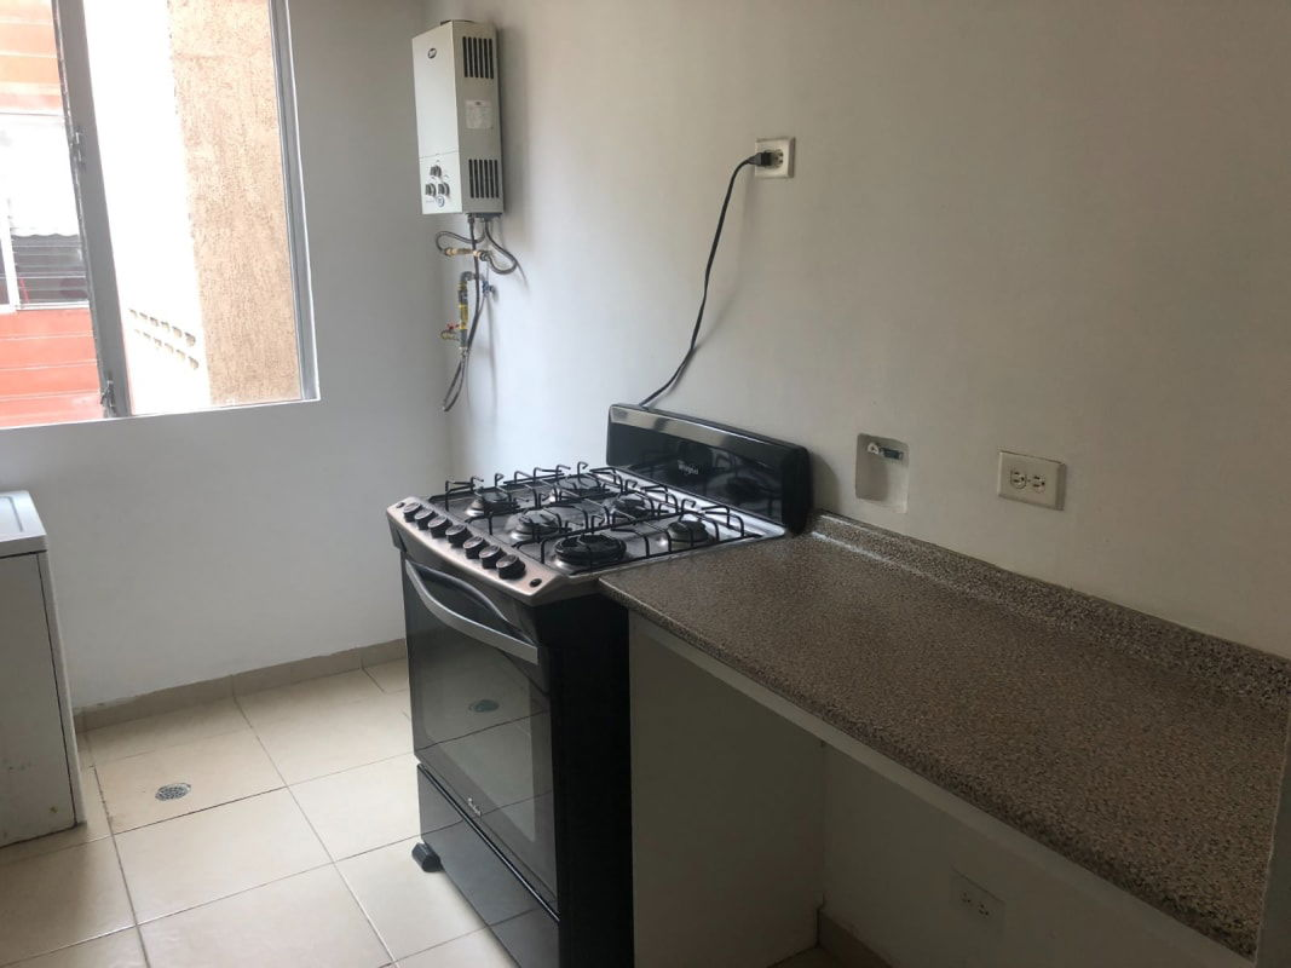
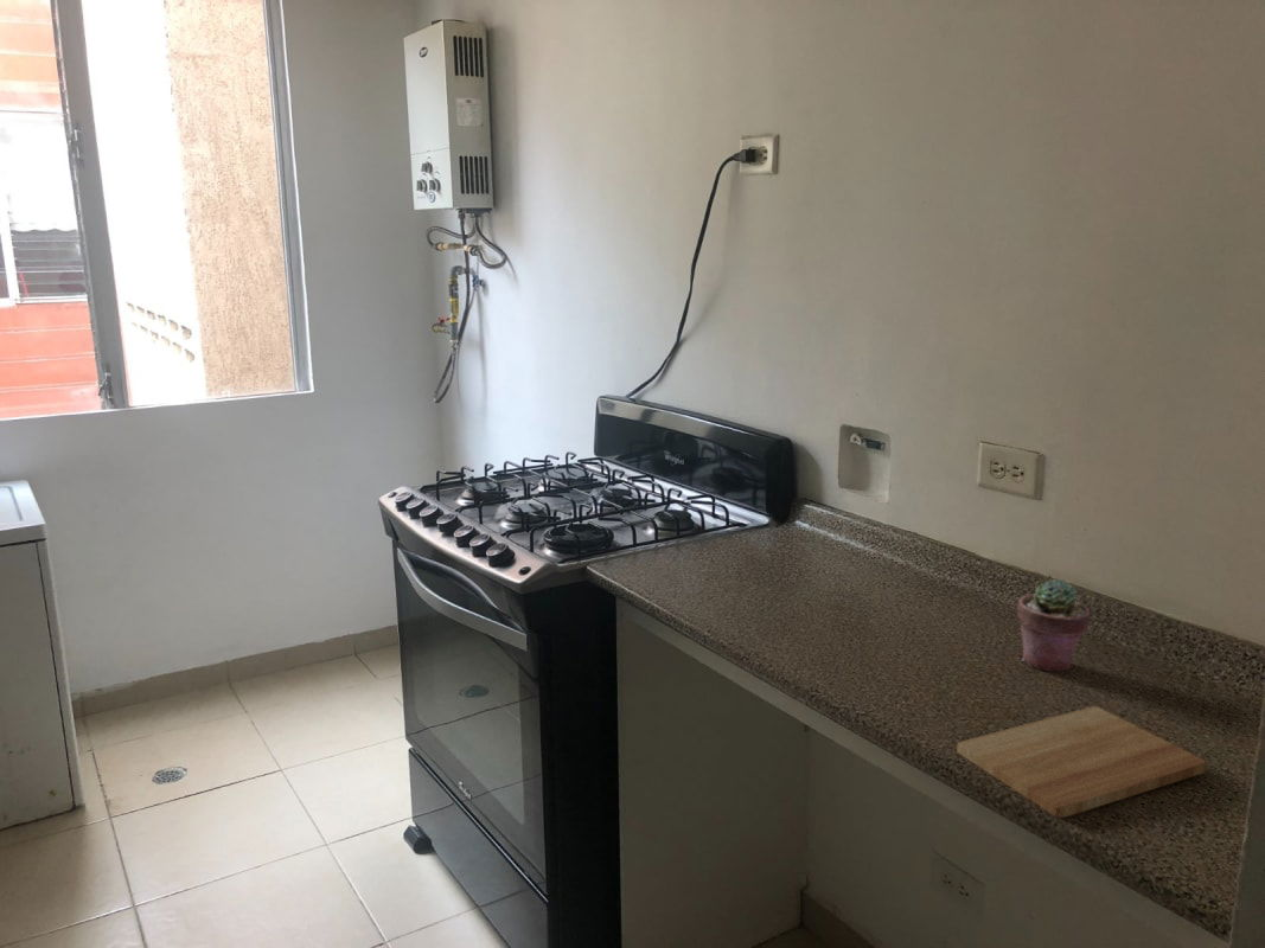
+ cutting board (1079, 756)
+ potted succulent (1052, 622)
